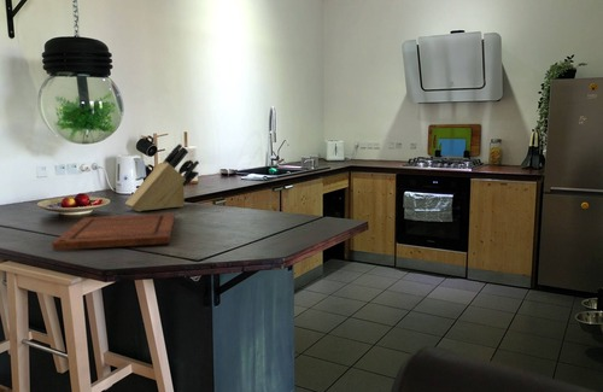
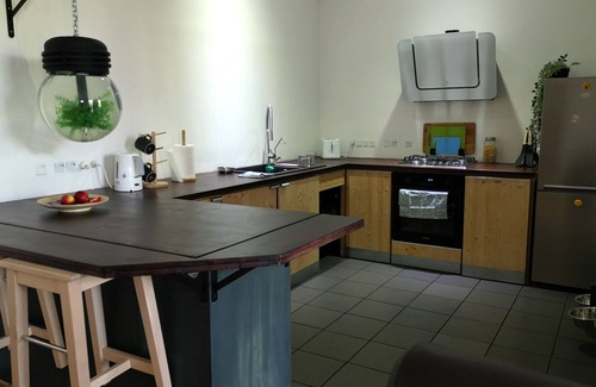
- knife block (163, 176)
- cutting board (122, 228)
